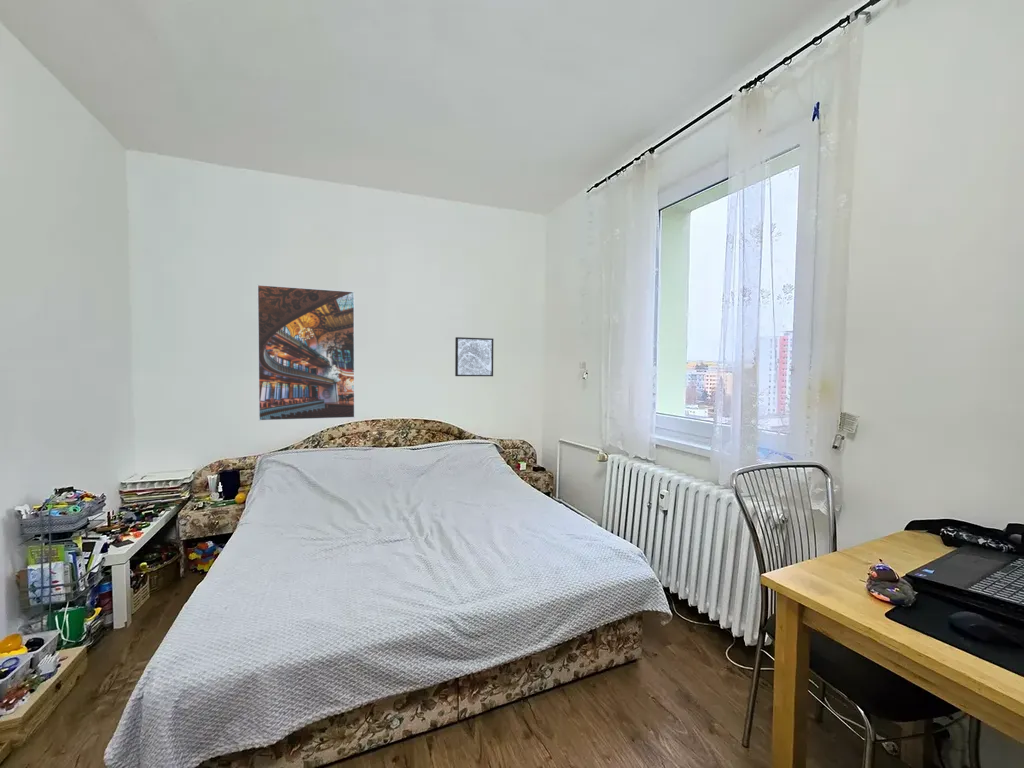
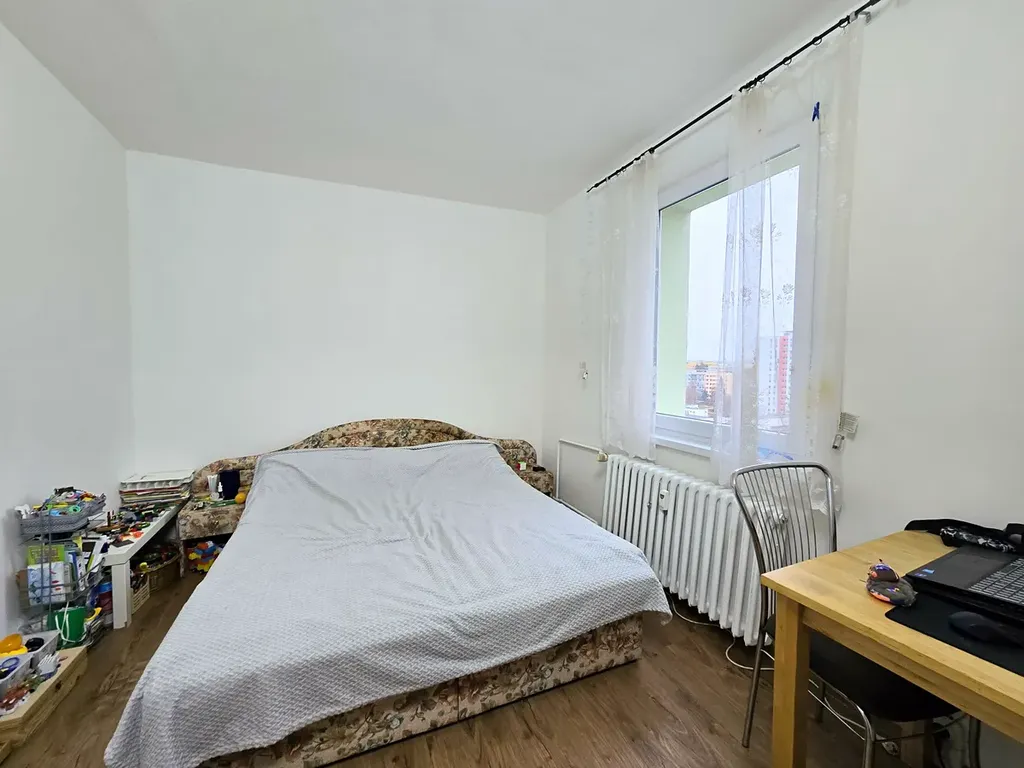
- wall art (474, 357)
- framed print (308, 354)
